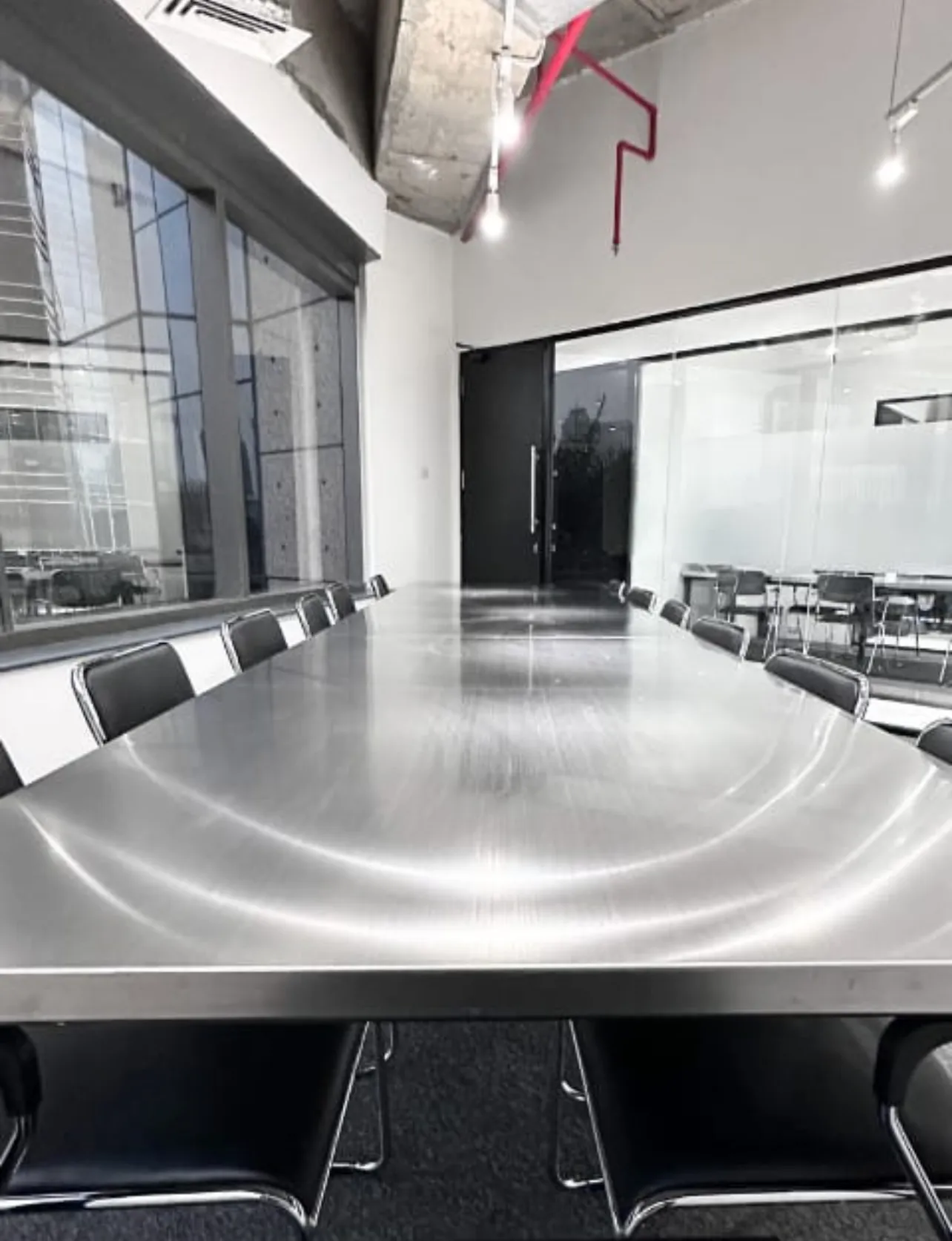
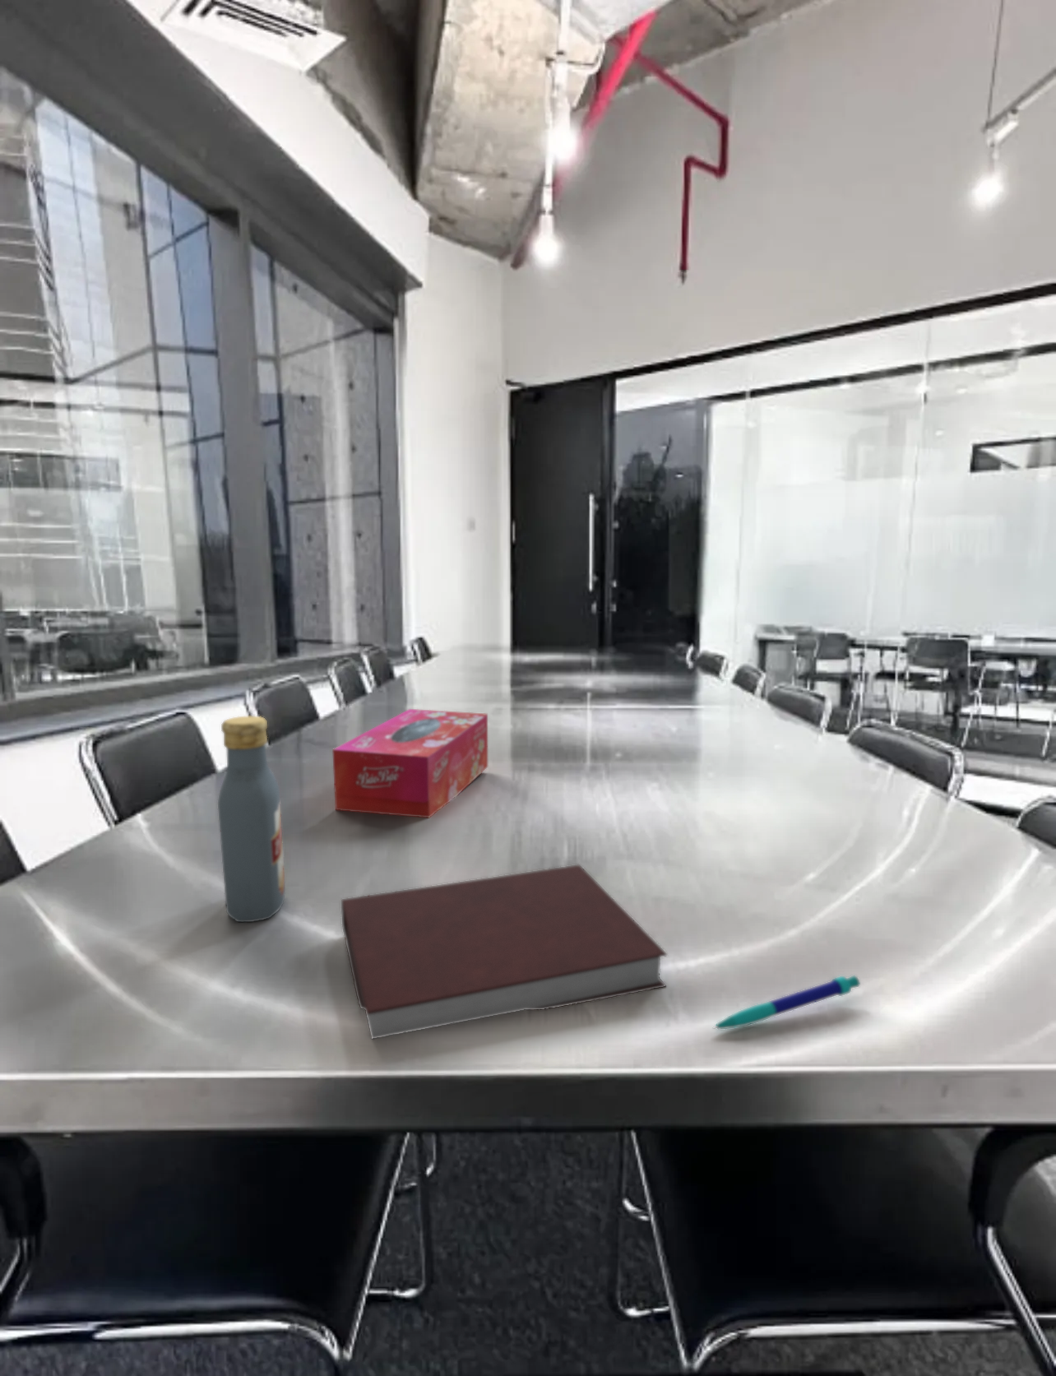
+ notebook (493, 939)
+ pen (786, 1001)
+ tissue box (418, 758)
+ vodka (250, 814)
